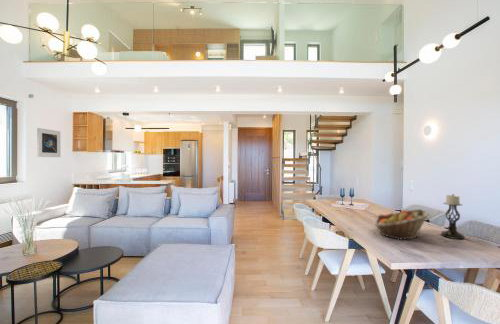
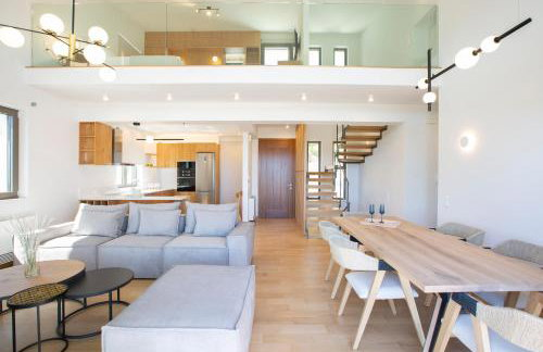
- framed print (49, 143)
- candle holder (453, 215)
- fruit basket (400, 222)
